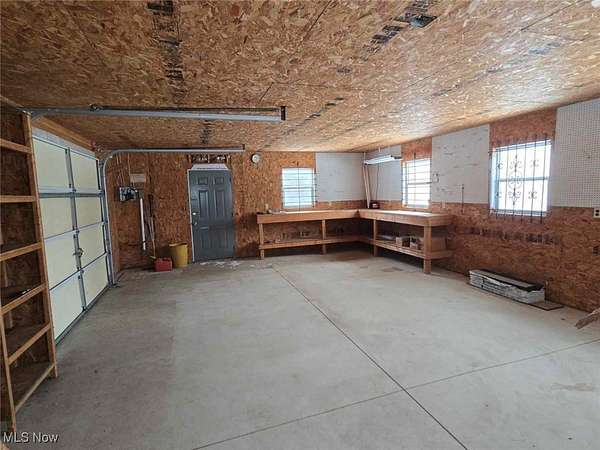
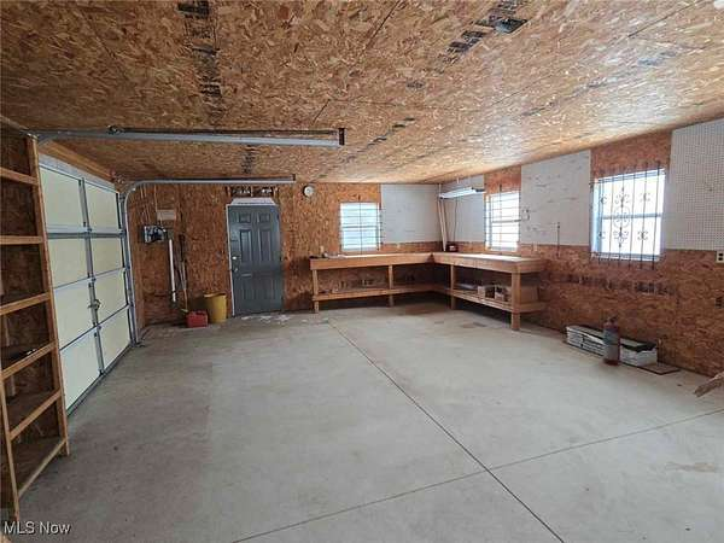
+ fire extinguisher (612, 338)
